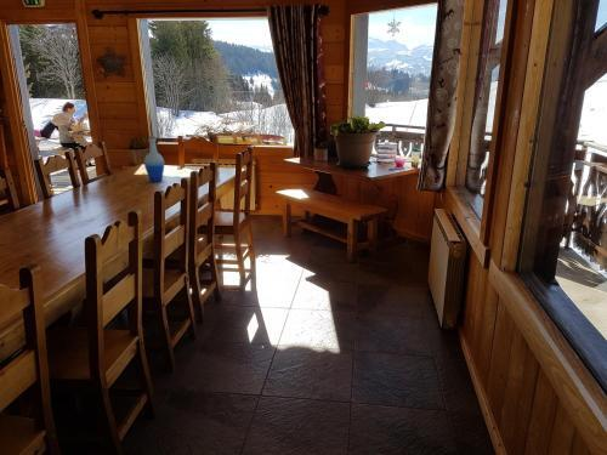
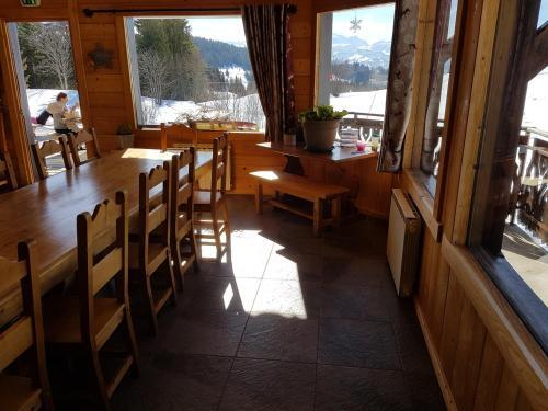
- bottle (153, 158)
